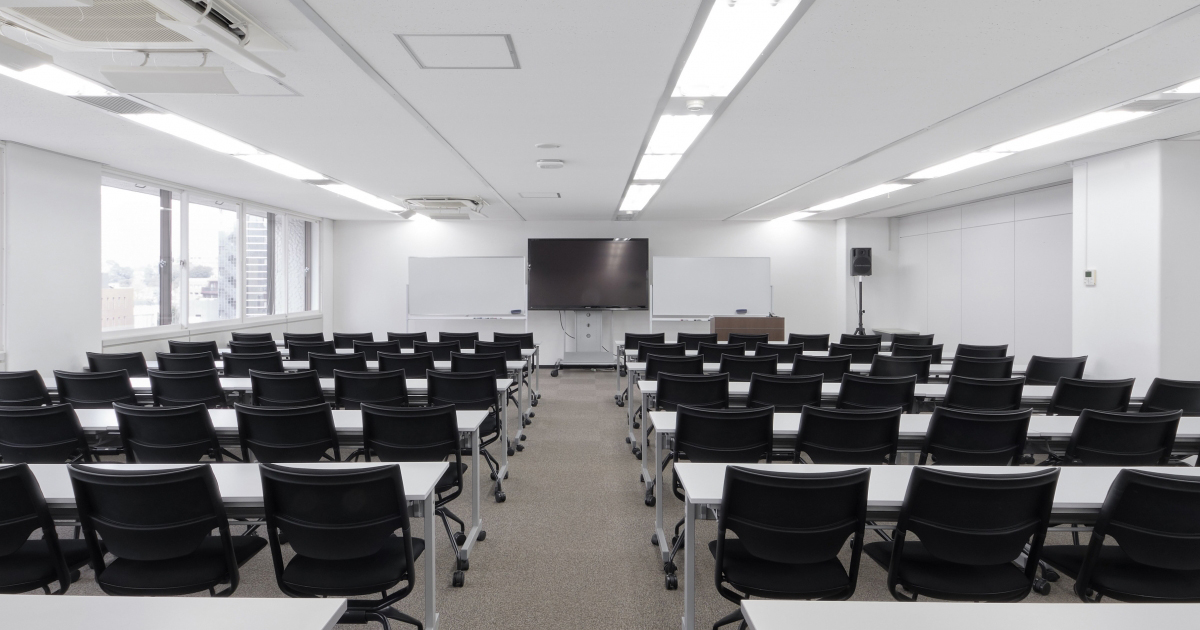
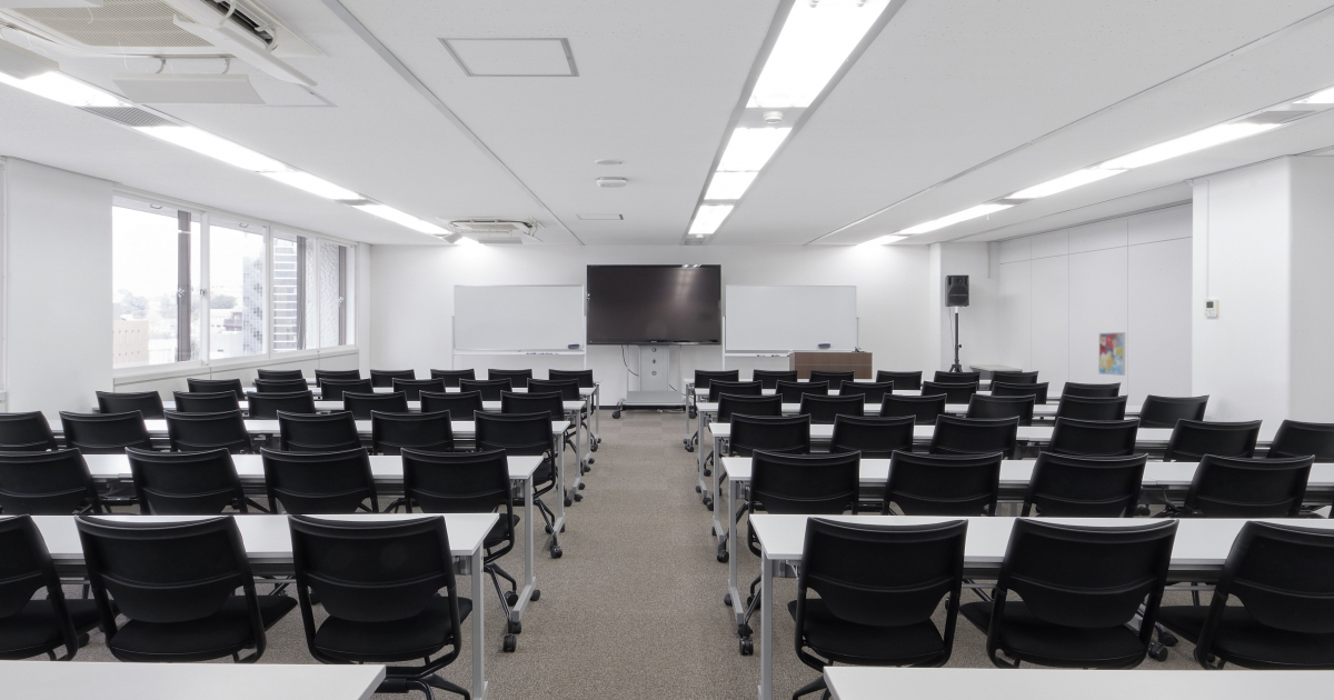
+ wall art (1112, 353)
